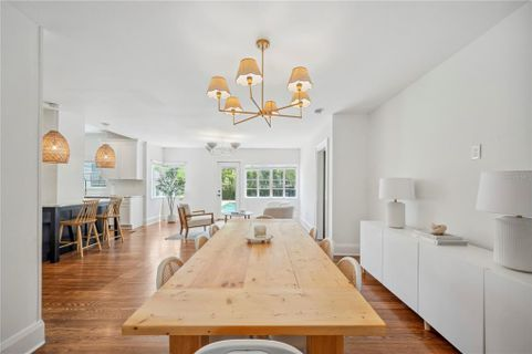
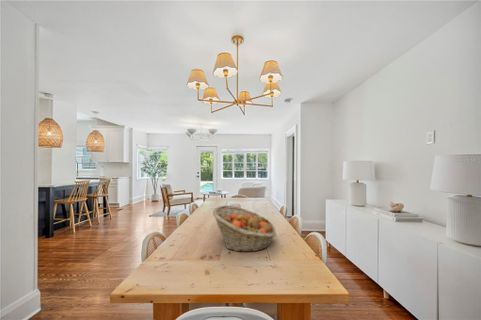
+ fruit basket (244, 225)
